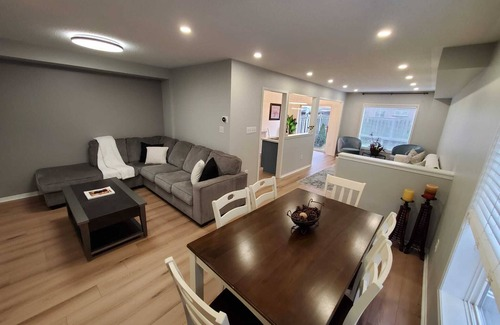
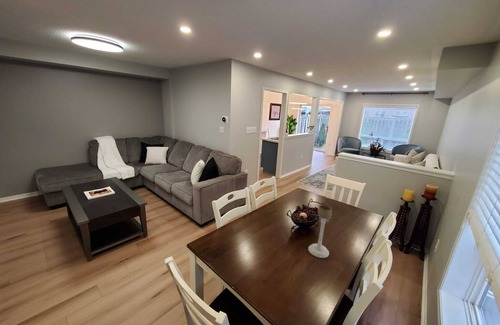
+ candle holder (321, 229)
